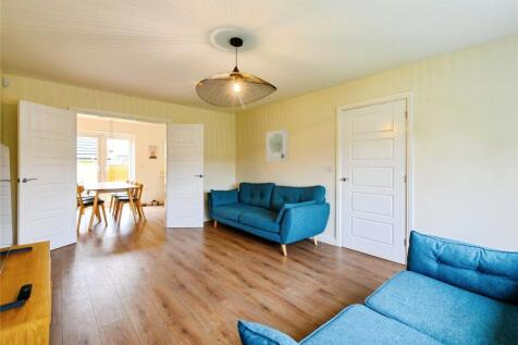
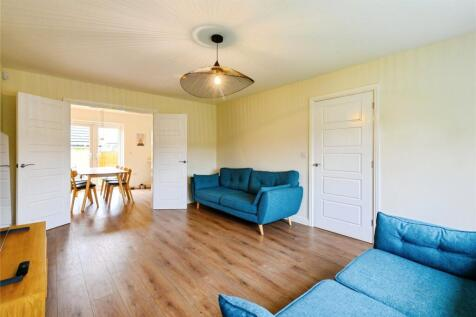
- wall art (276, 146)
